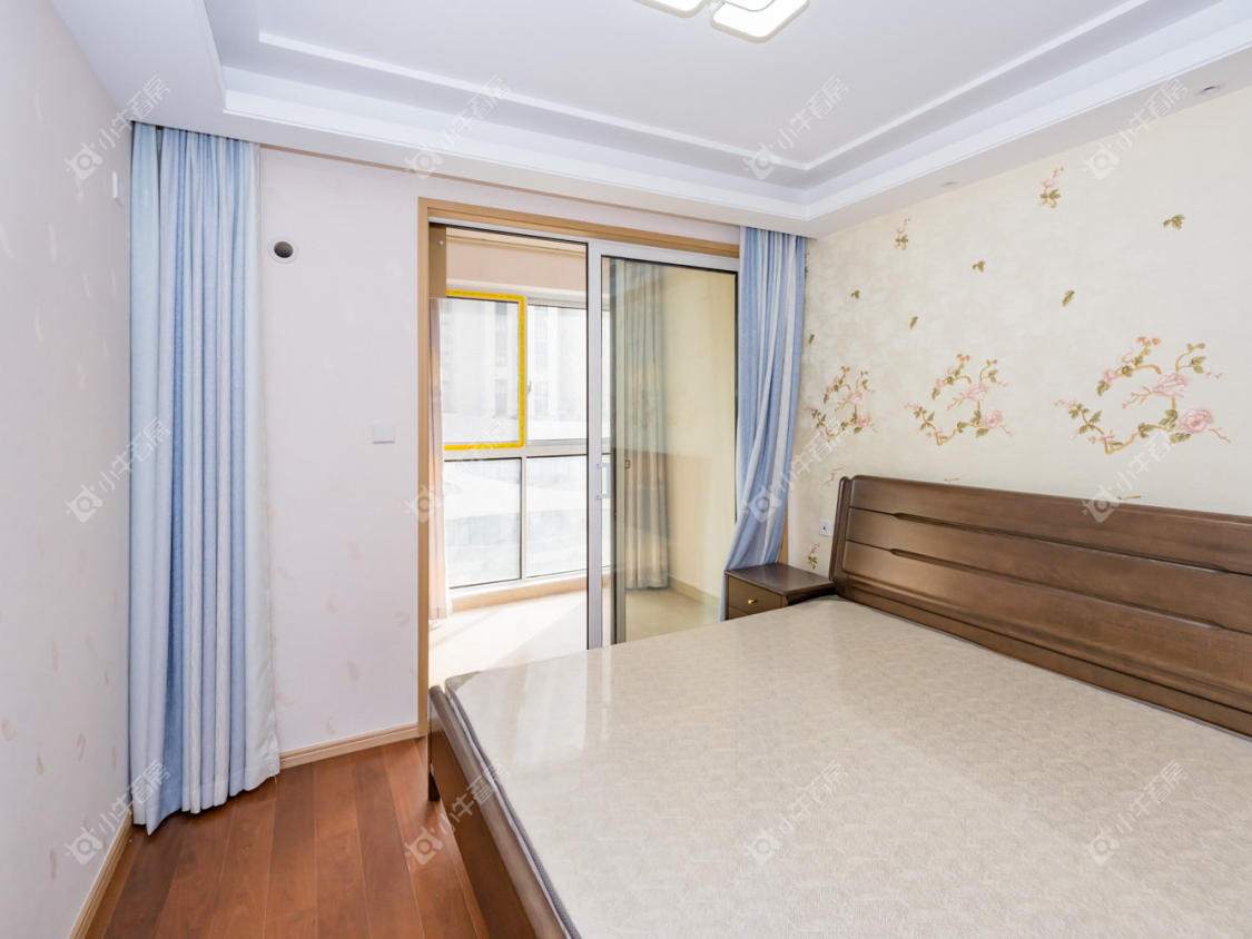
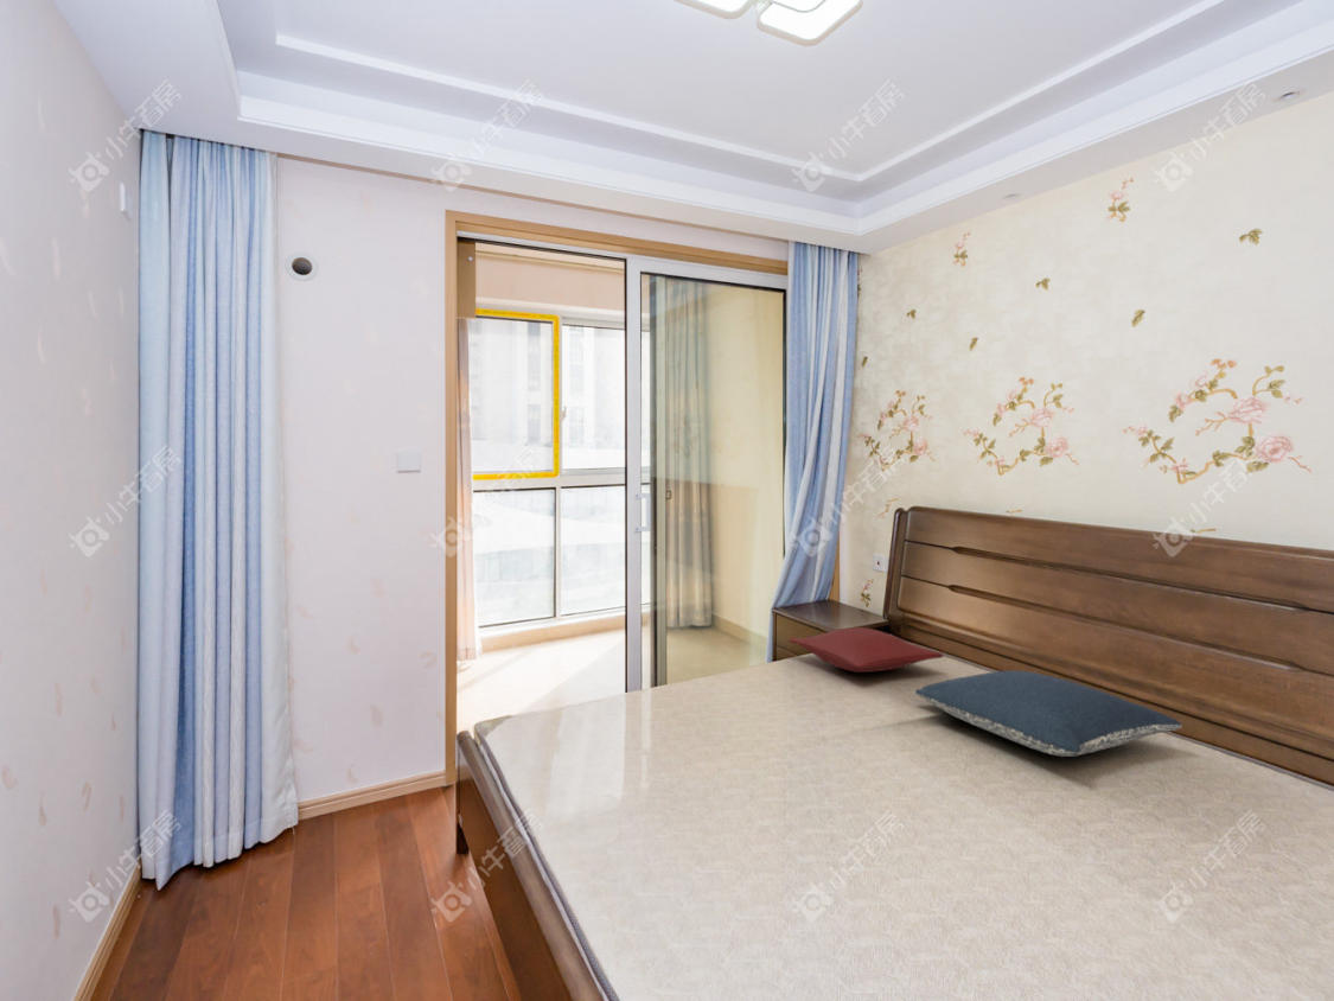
+ pillow (1039, 707)
+ pillow (862, 649)
